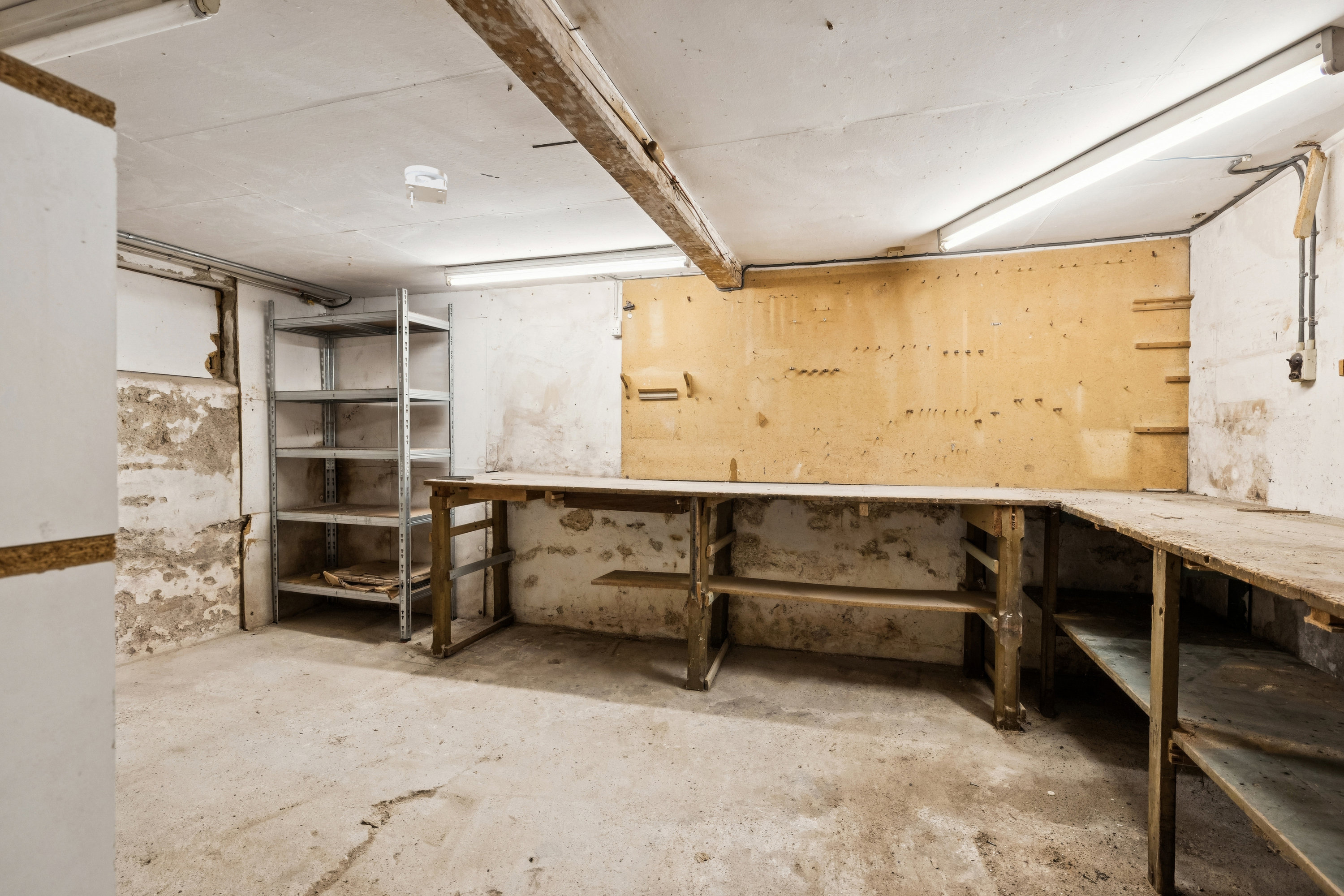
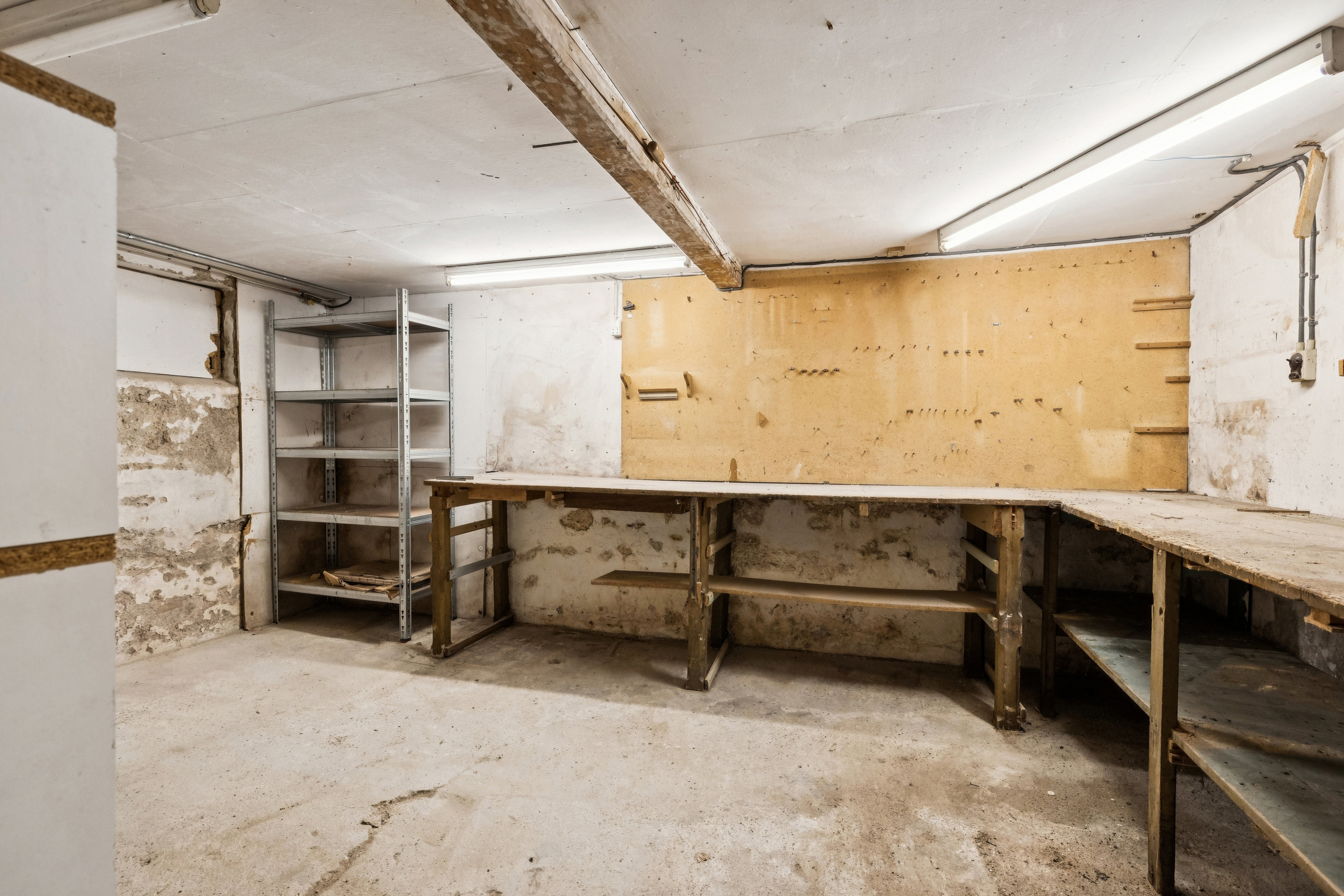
- smoke detector (426, 191)
